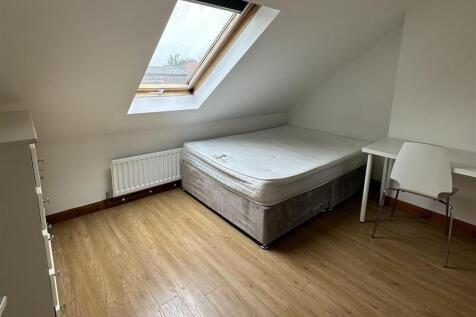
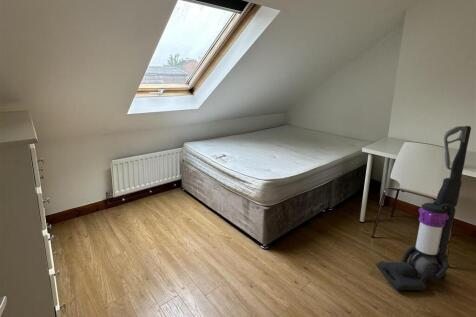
+ vacuum cleaner (428, 207)
